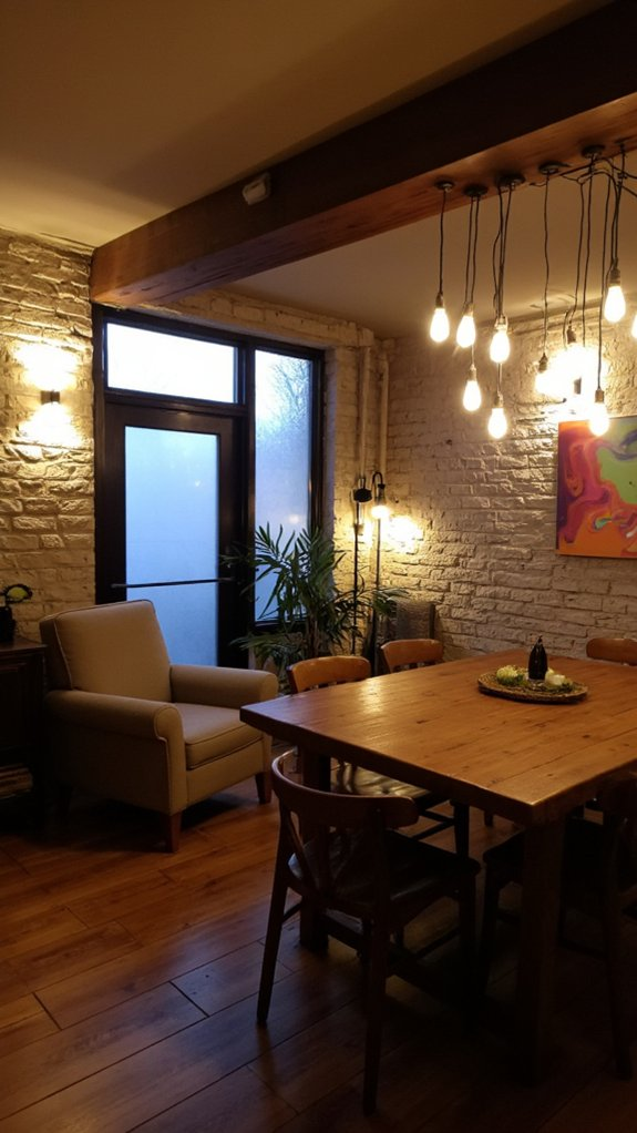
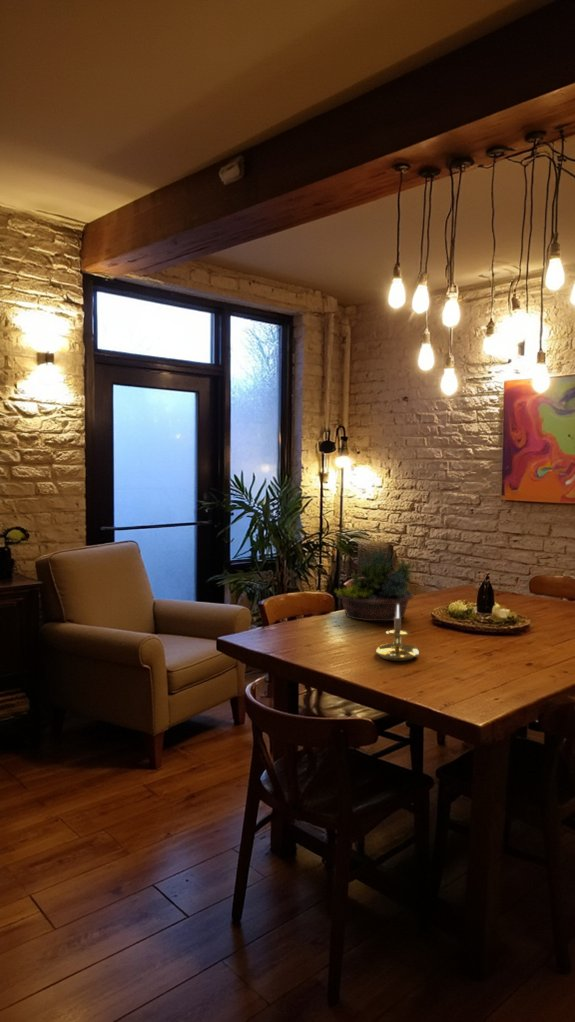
+ candle holder (396, 630)
+ succulent planter (375, 581)
